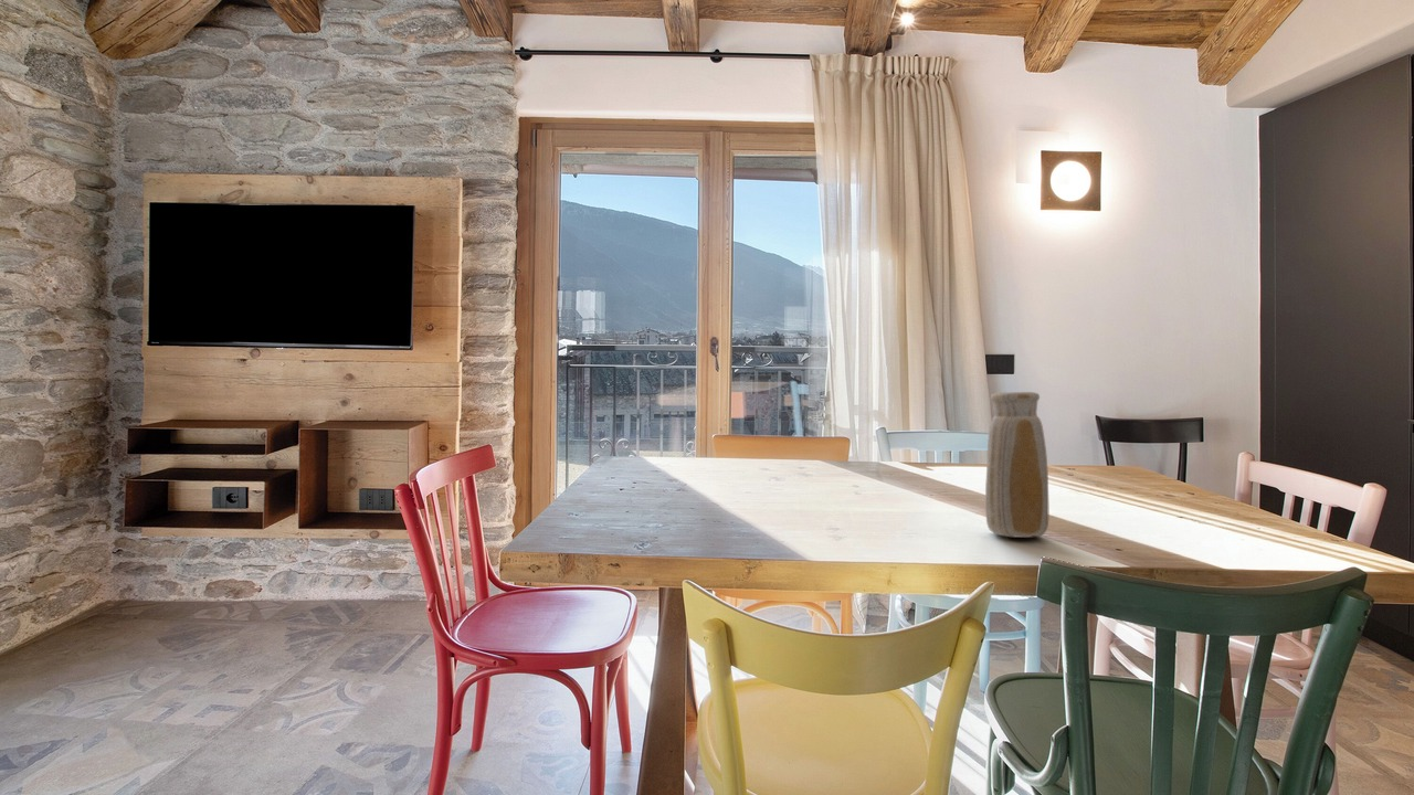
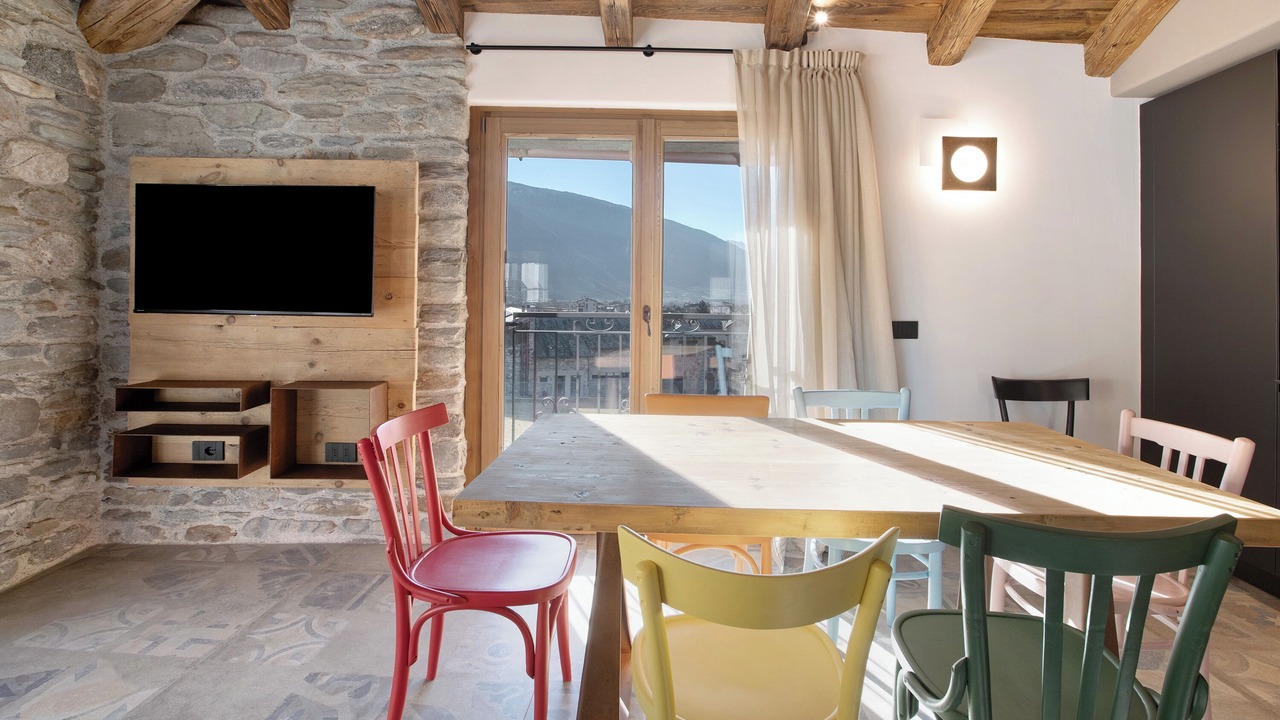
- vase (1016, 464)
